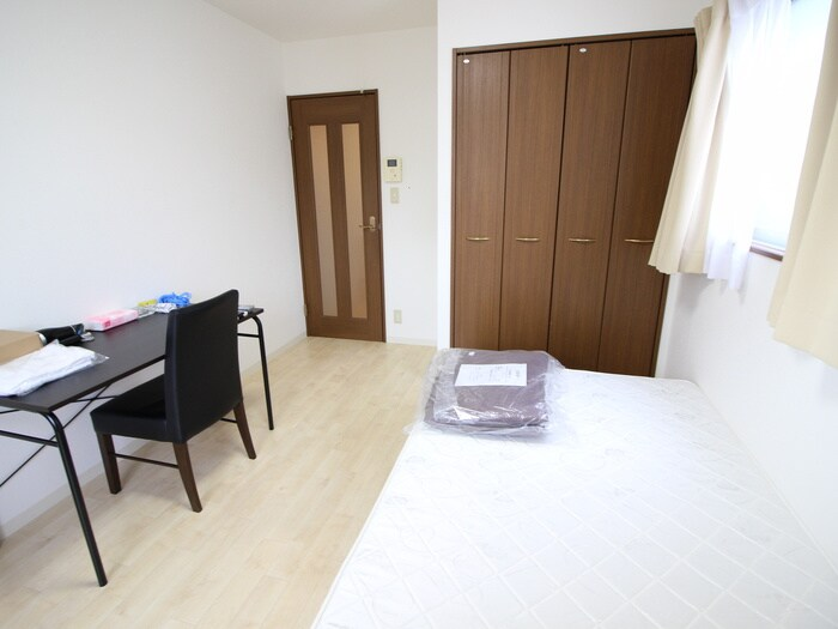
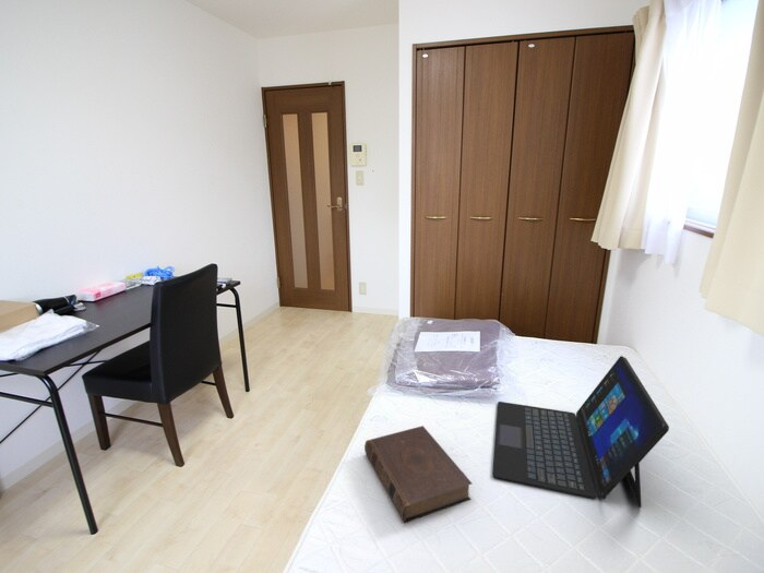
+ book (414, 468)
+ laptop (564, 411)
